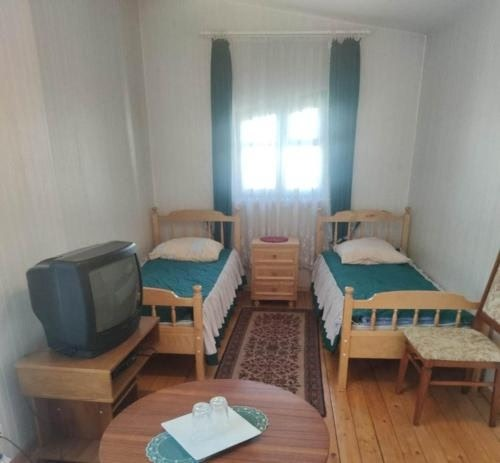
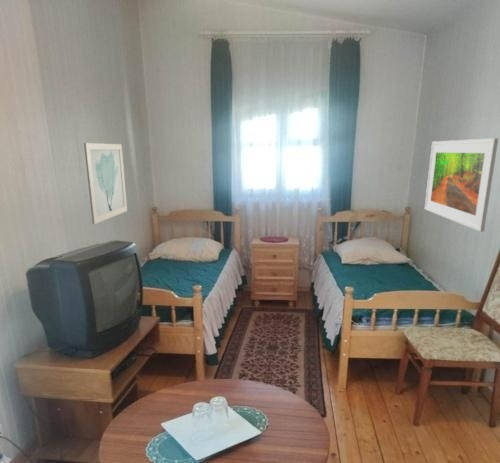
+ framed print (454, 180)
+ wall art (108, 181)
